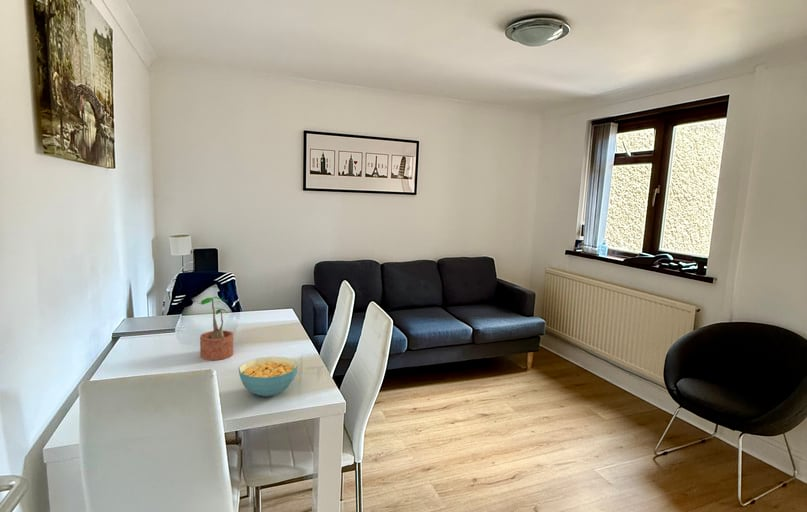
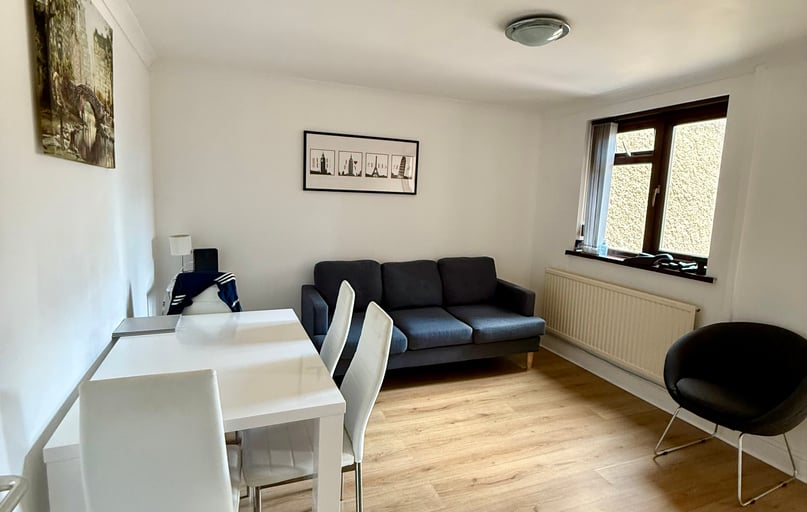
- potted plant (214, 325)
- cereal bowl (268, 379)
